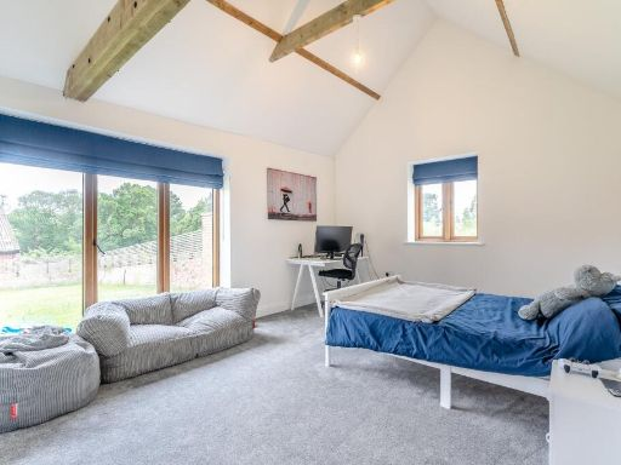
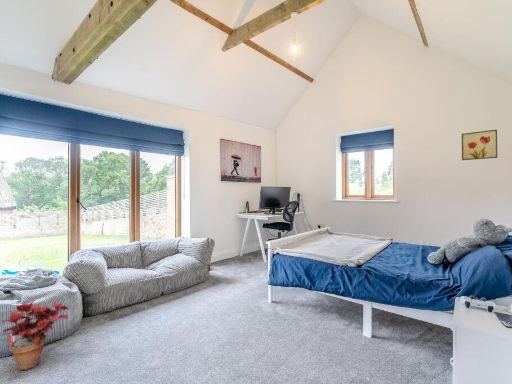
+ wall art (478, 145)
+ potted plant (34, 333)
